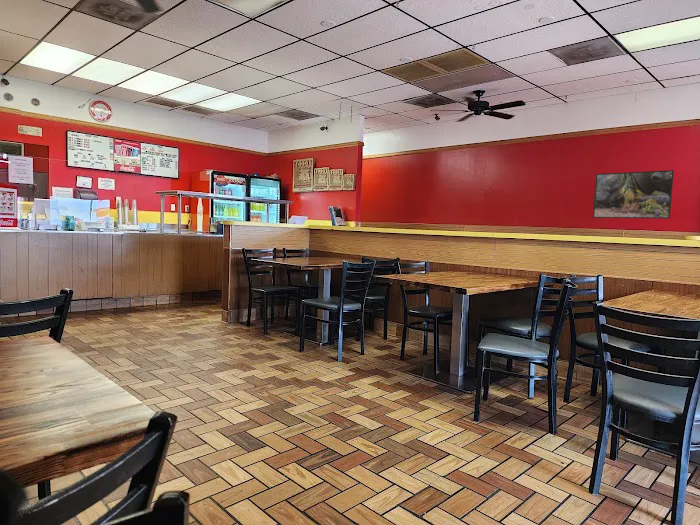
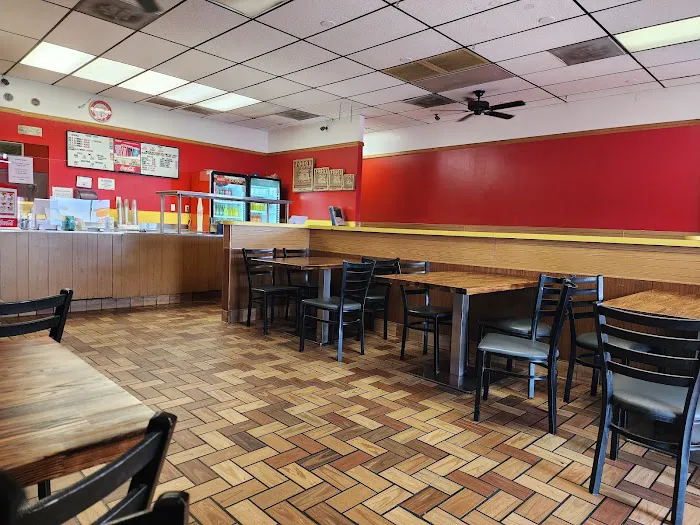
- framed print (631, 195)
